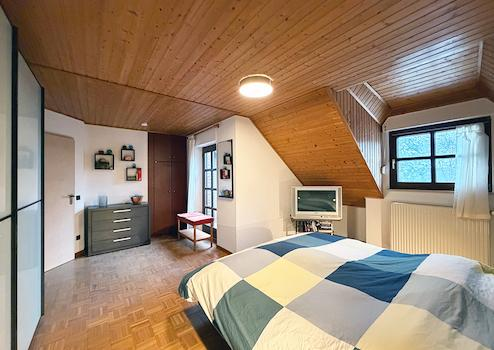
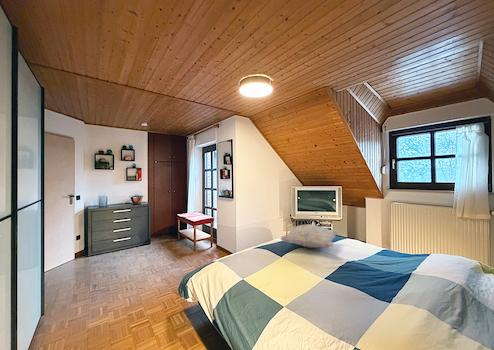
+ decorative pillow (310, 235)
